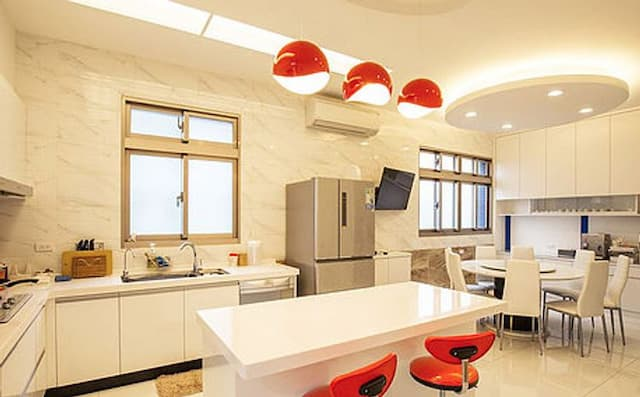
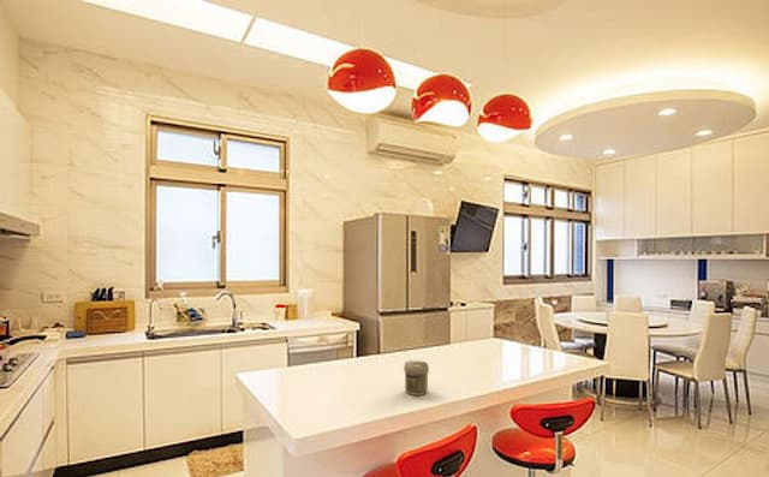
+ jar (416, 377)
